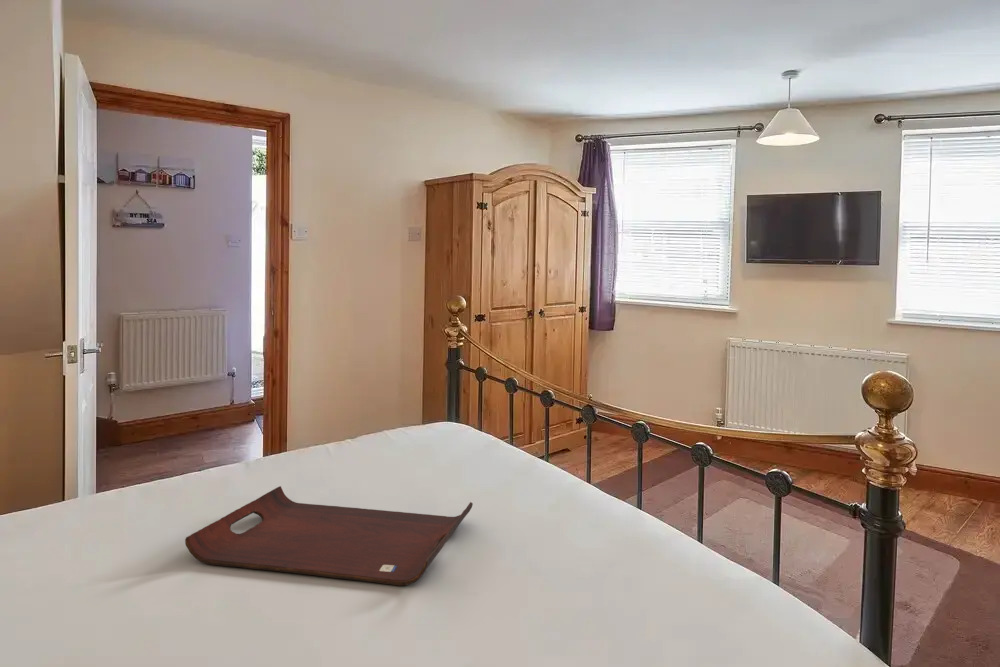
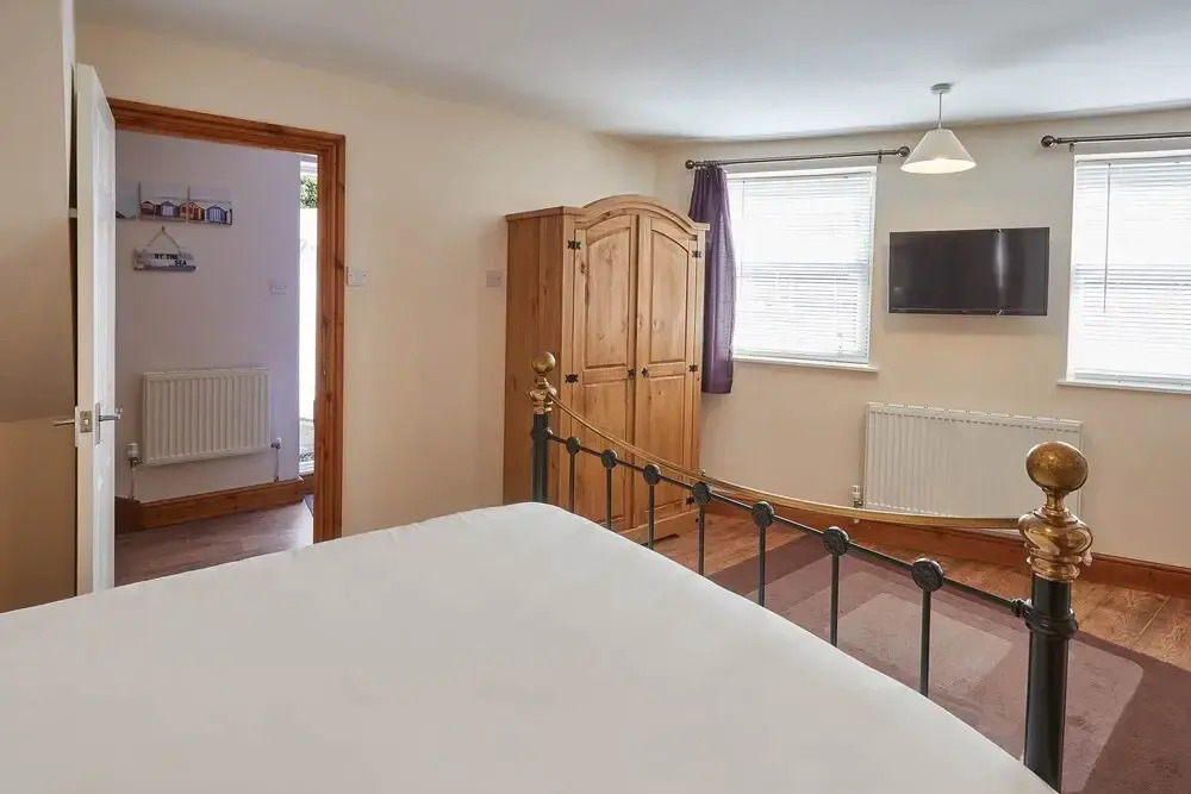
- serving tray (341, 529)
